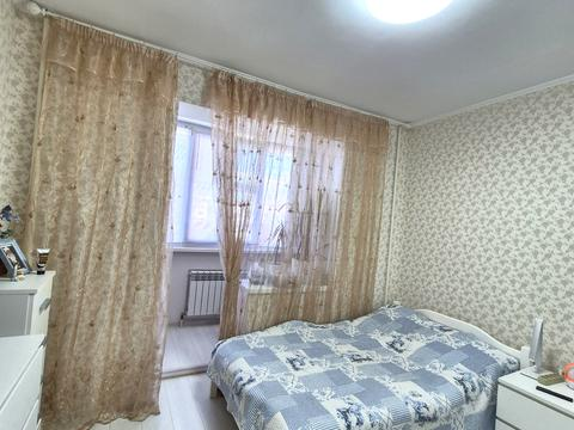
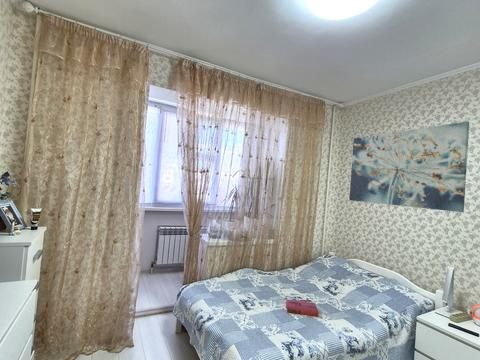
+ wall art (398, 168)
+ hardback book (301, 307)
